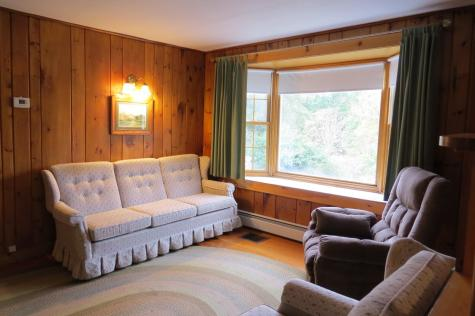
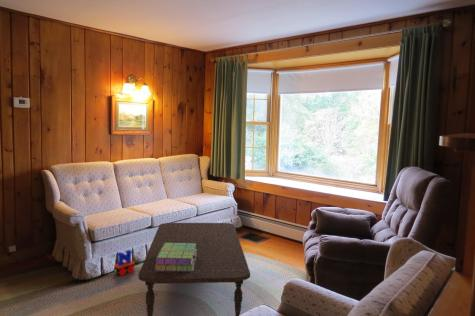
+ toy train (124, 262)
+ stack of books (177, 257)
+ coffee table (195, 267)
